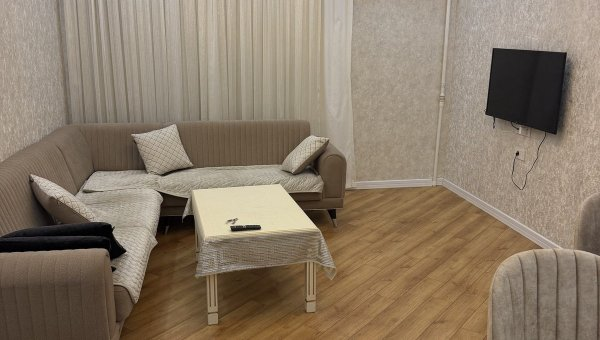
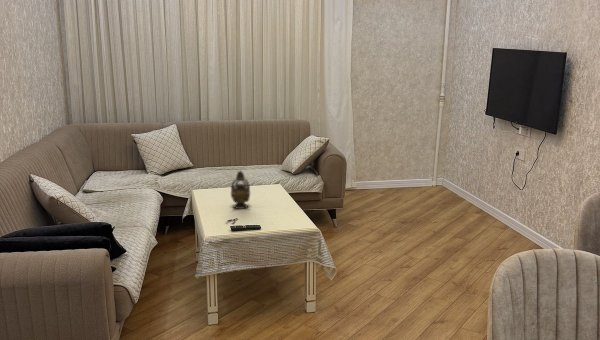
+ teapot (240, 187)
